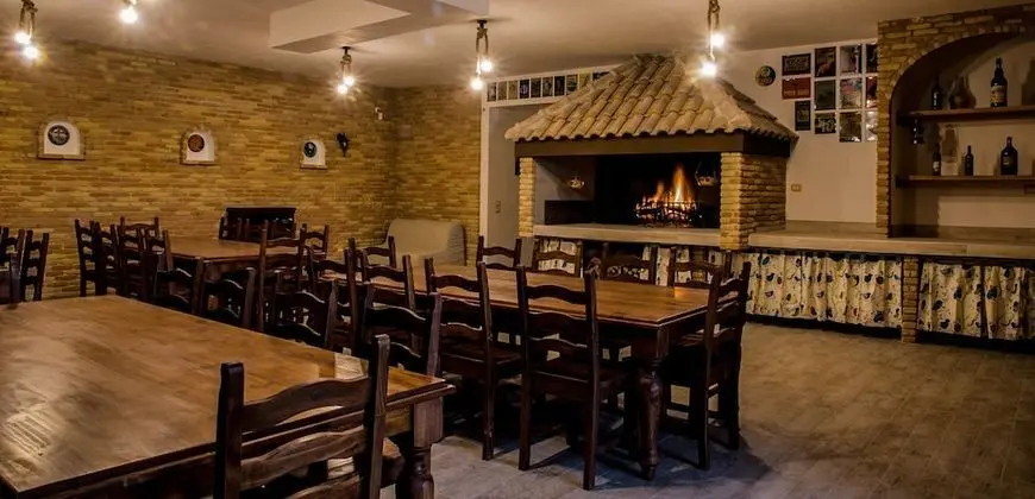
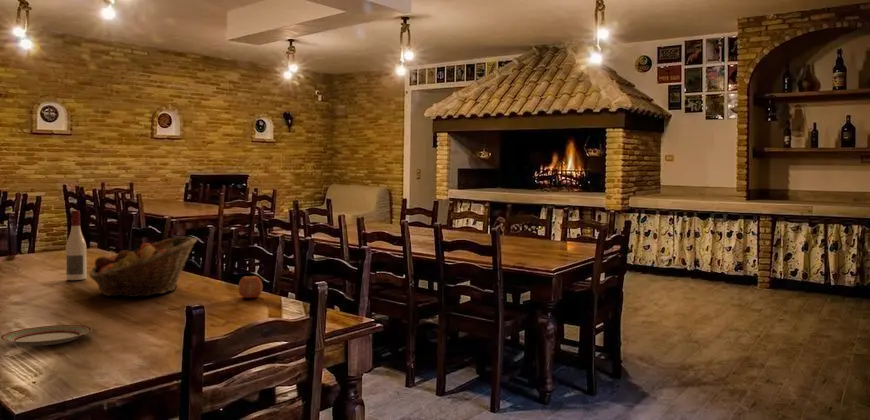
+ alcohol (76, 244)
+ plate (47, 336)
+ fruit basket (144, 264)
+ apple (250, 286)
